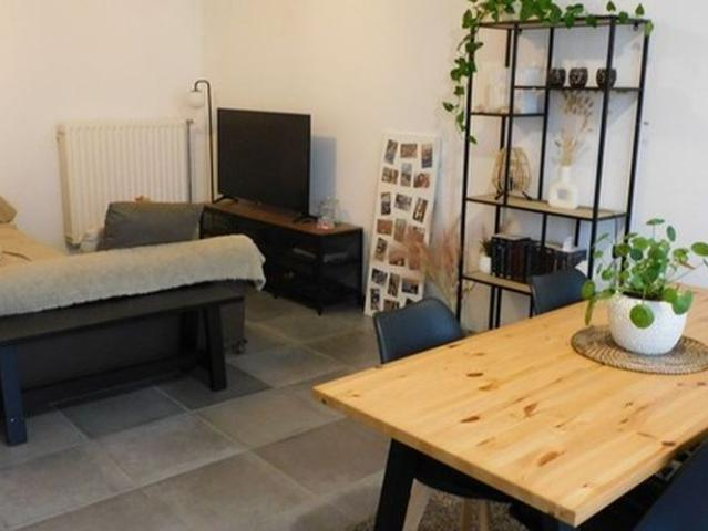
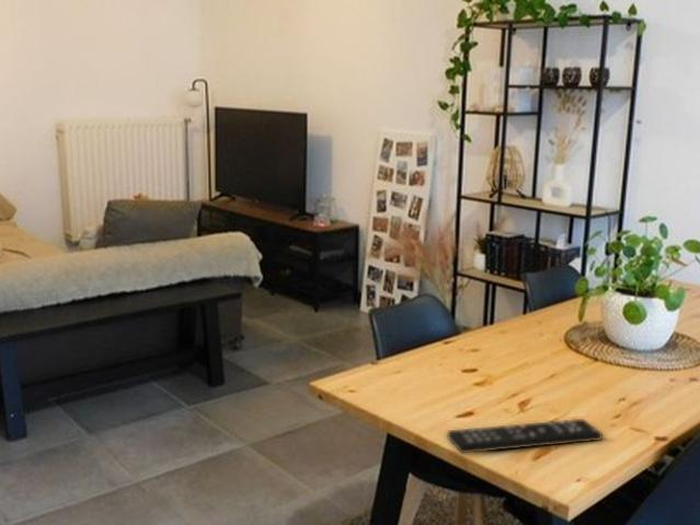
+ remote control (525, 434)
